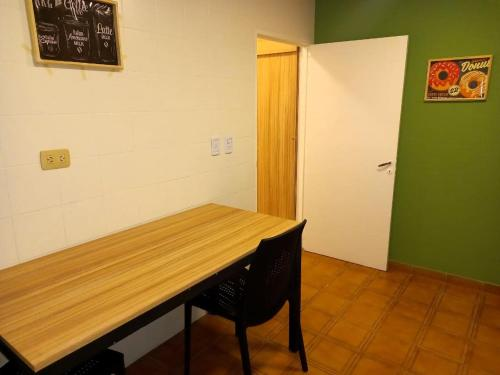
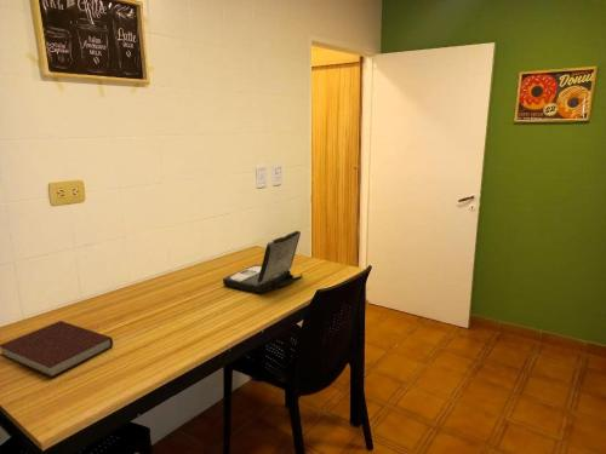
+ notebook (56, 345)
+ laptop (264, 257)
